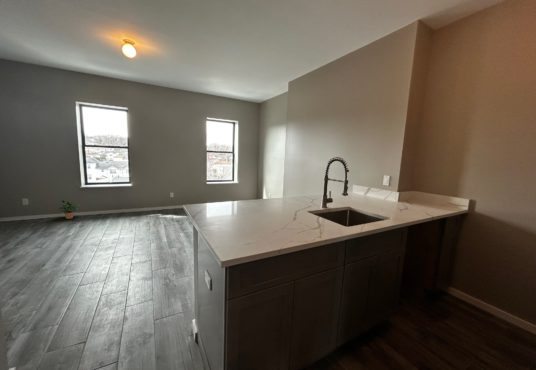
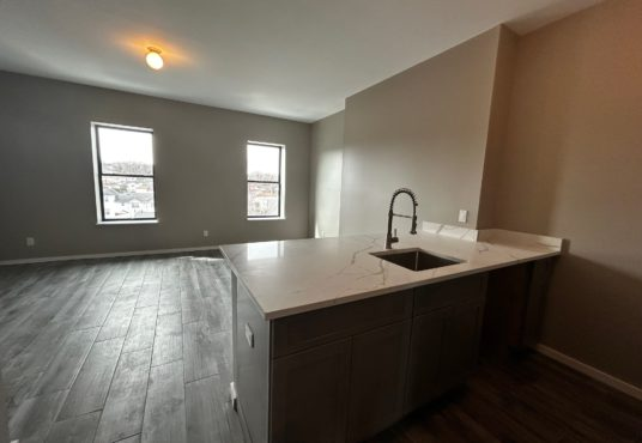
- potted plant (70, 208)
